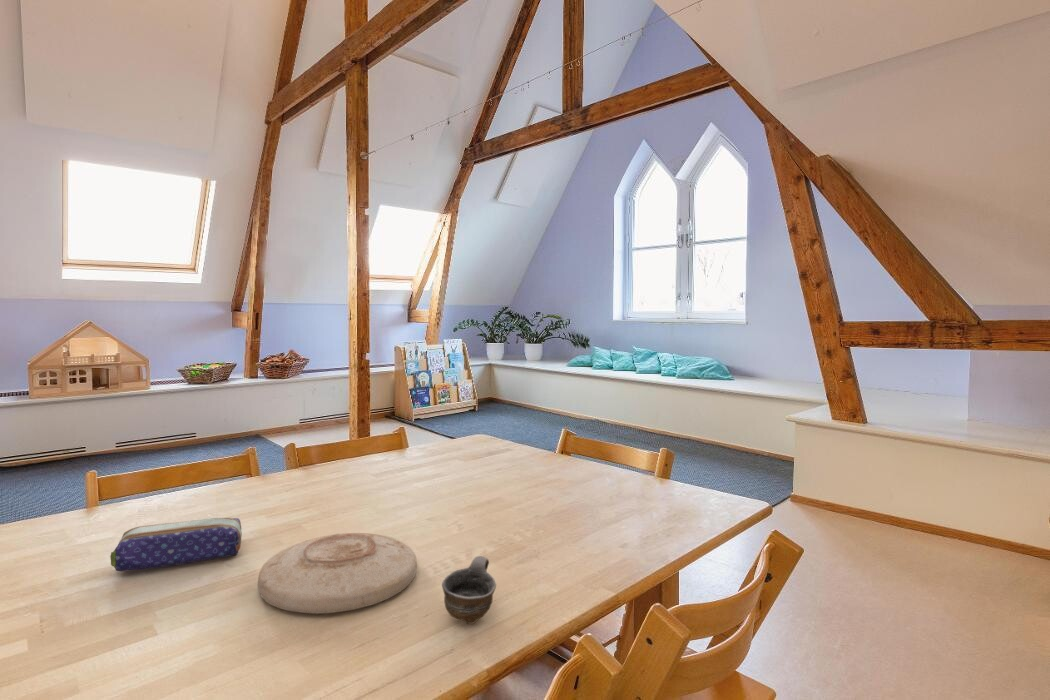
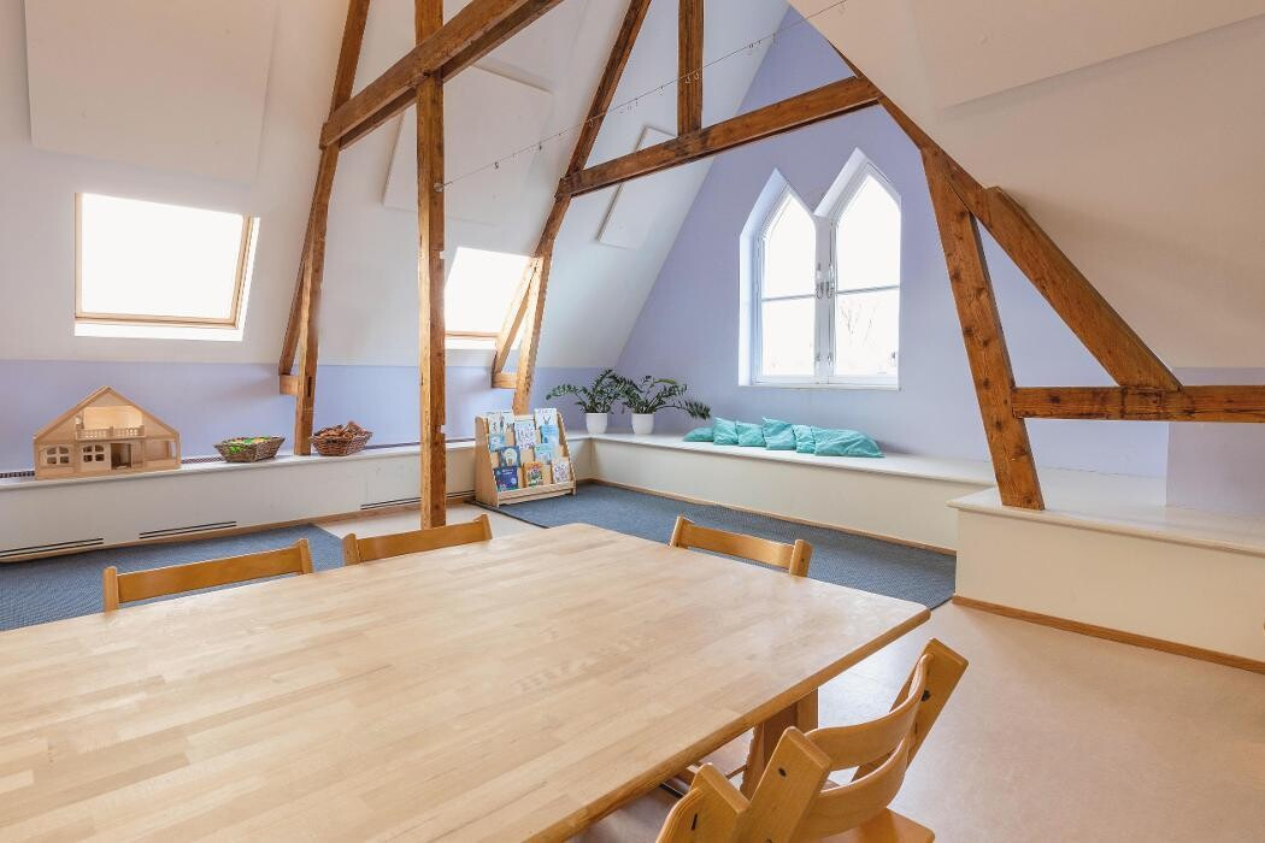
- cup (472, 591)
- pencil case (180, 542)
- plate (340, 561)
